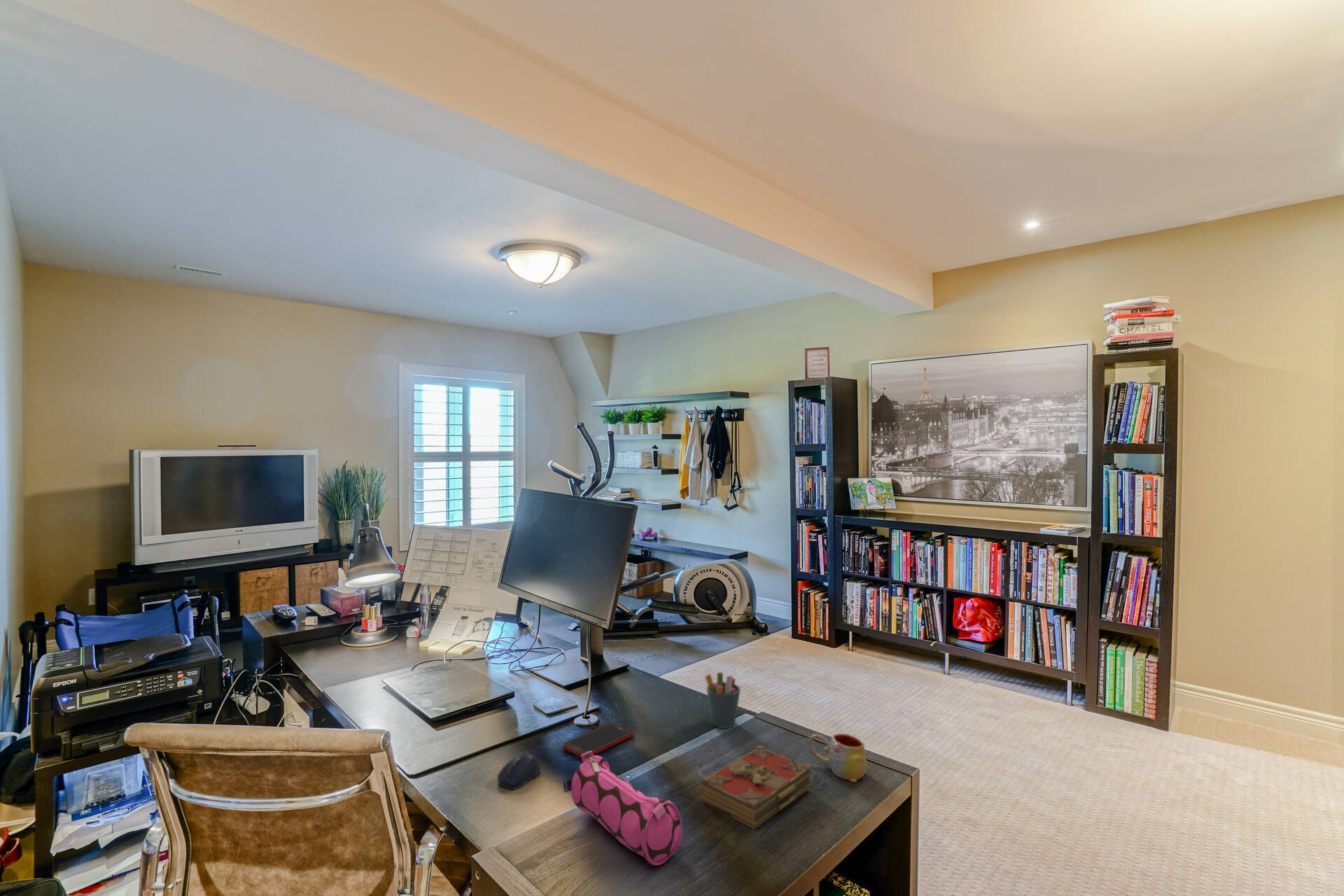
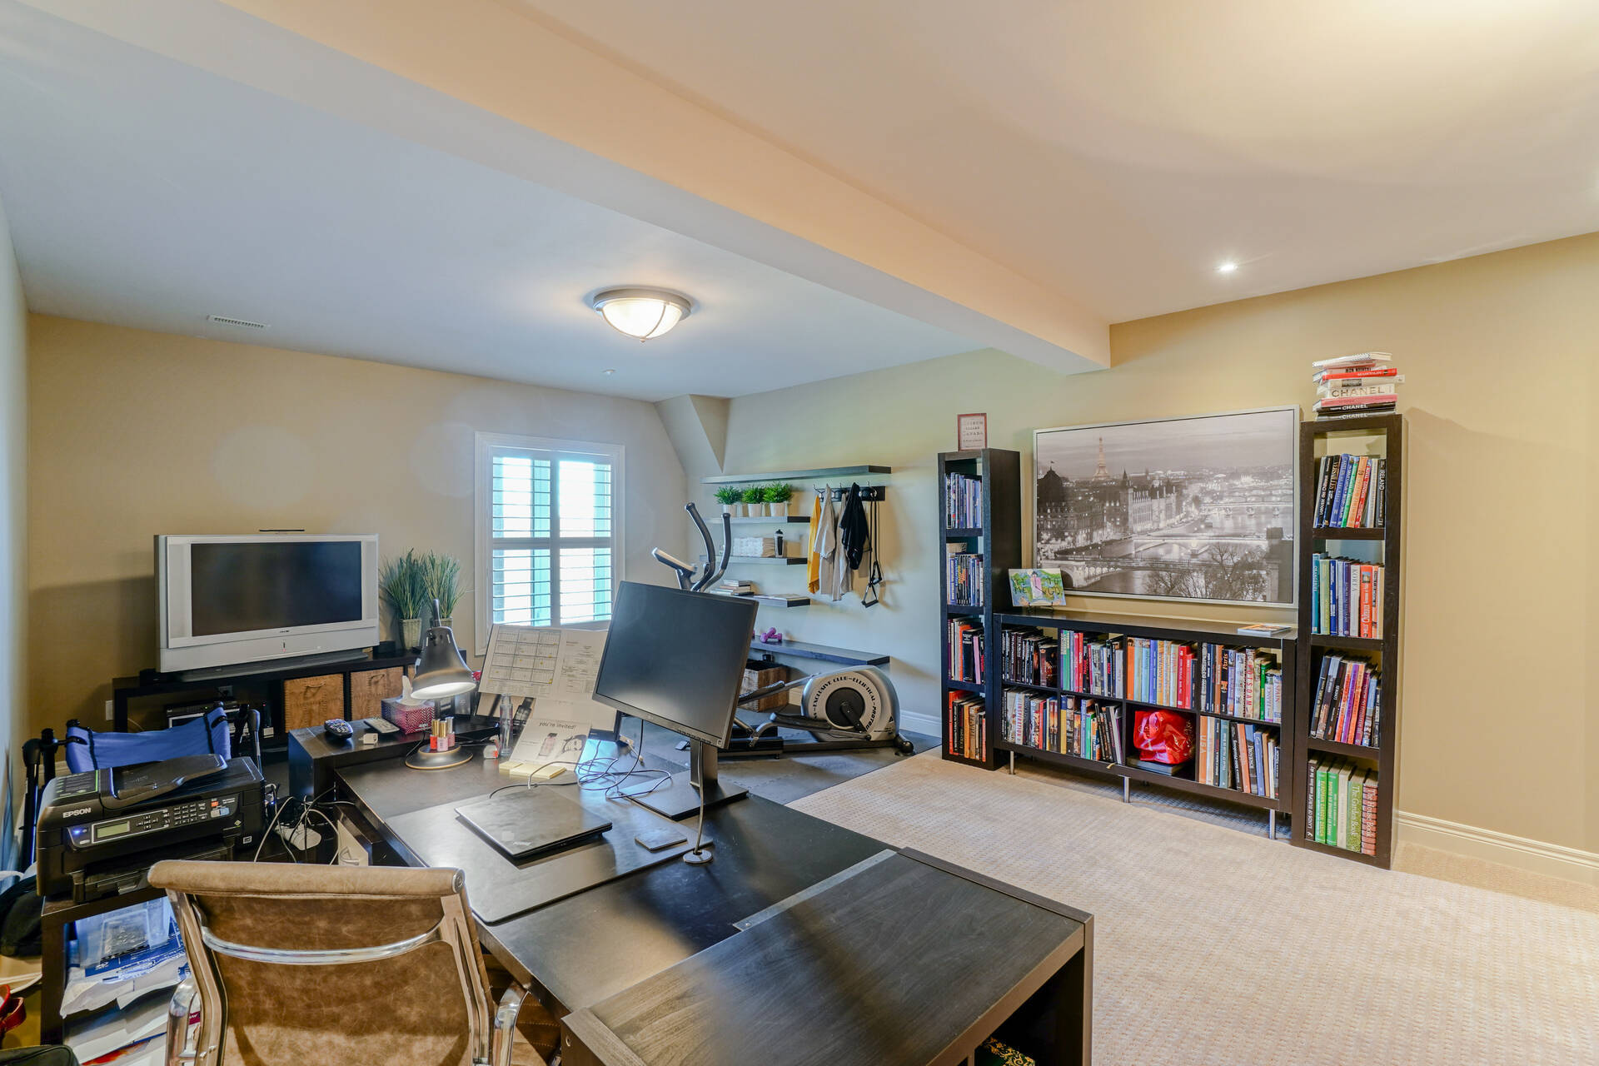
- pen holder (722, 696)
- mug (836, 752)
- computer mouse (519, 766)
- book (758, 782)
- cell phone (598, 740)
- pencil case (623, 803)
